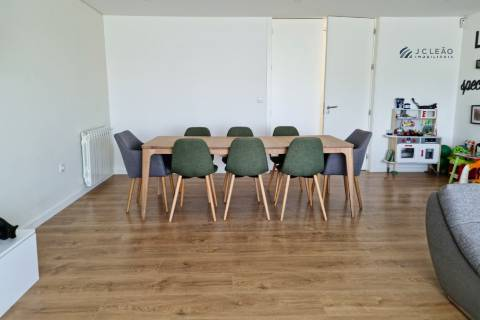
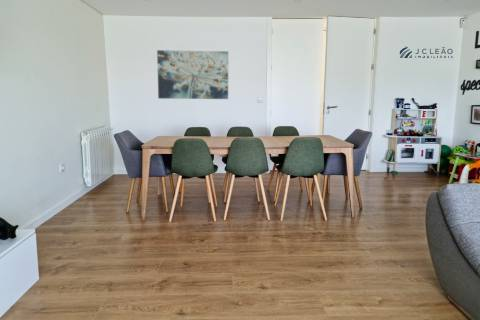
+ wall art (193, 75)
